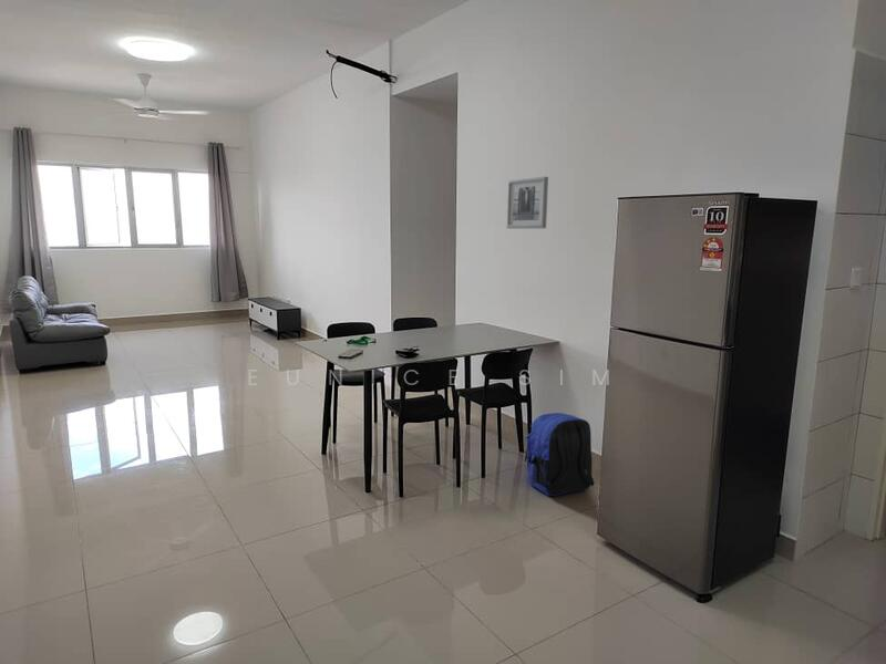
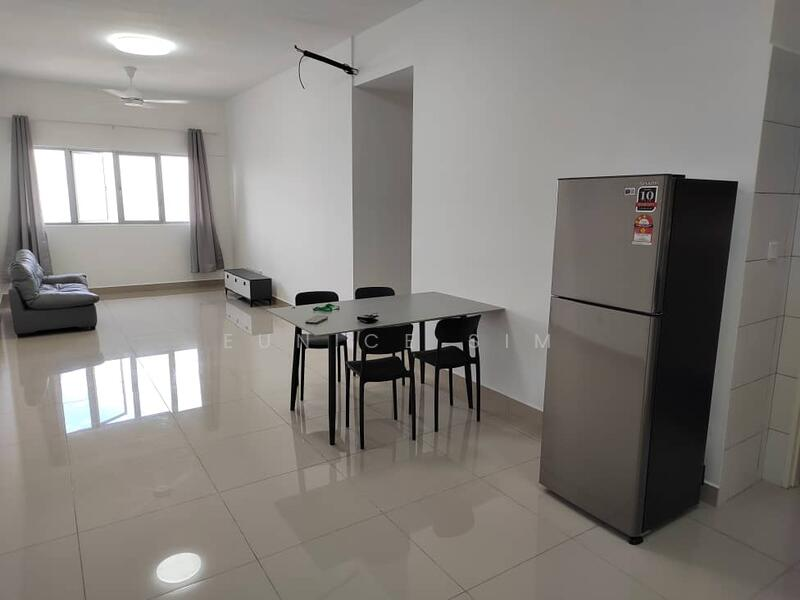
- backpack (554, 448)
- wall art (526, 204)
